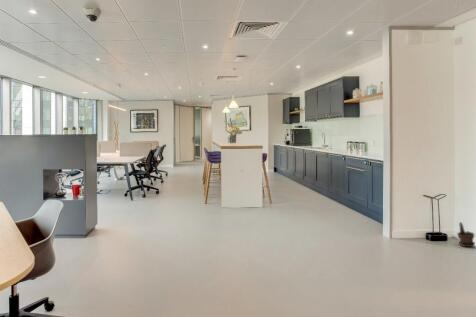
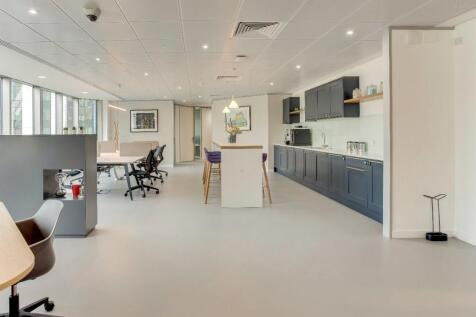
- potted plant (466, 234)
